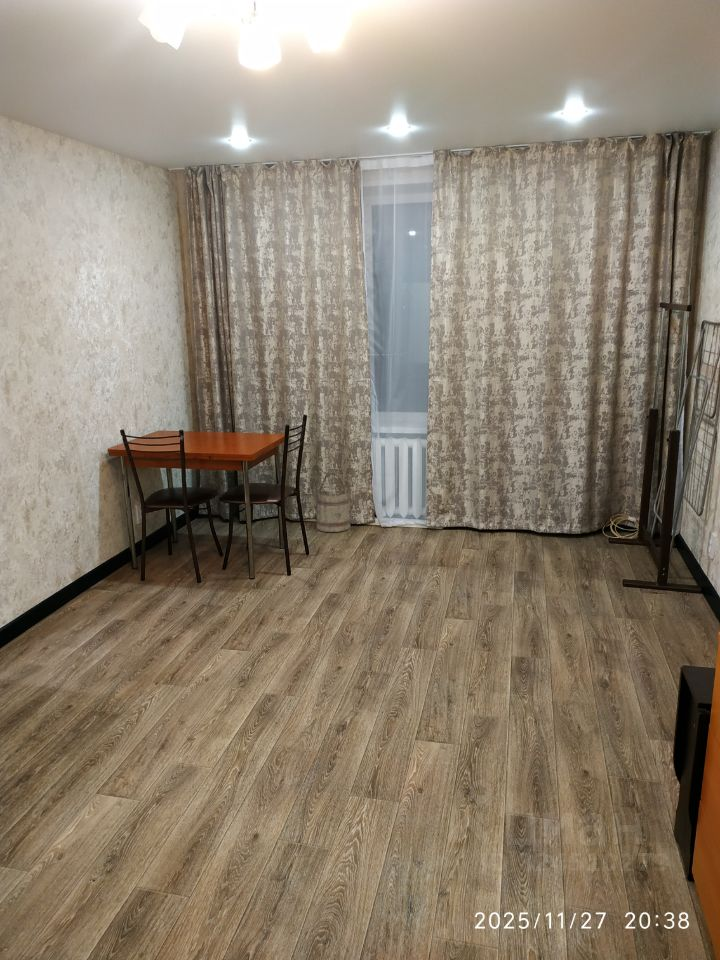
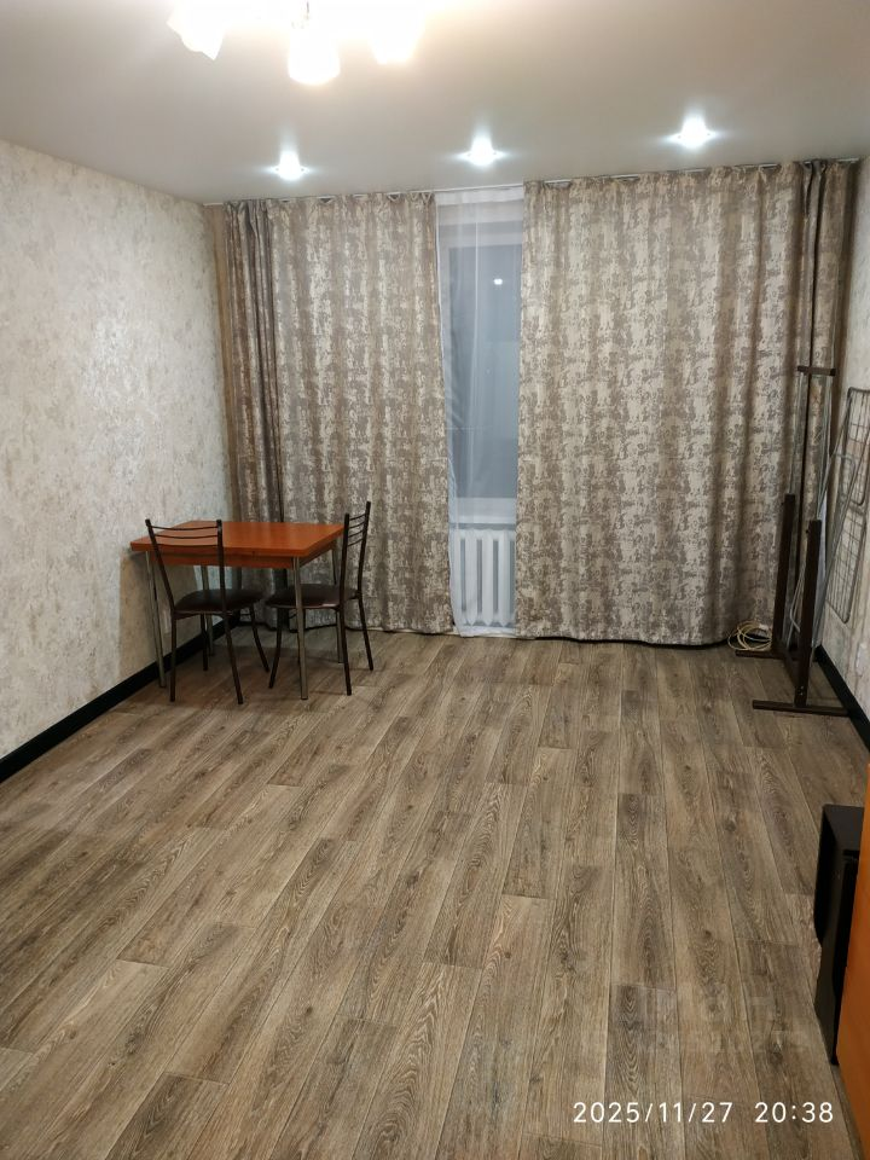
- bucket (332, 500)
